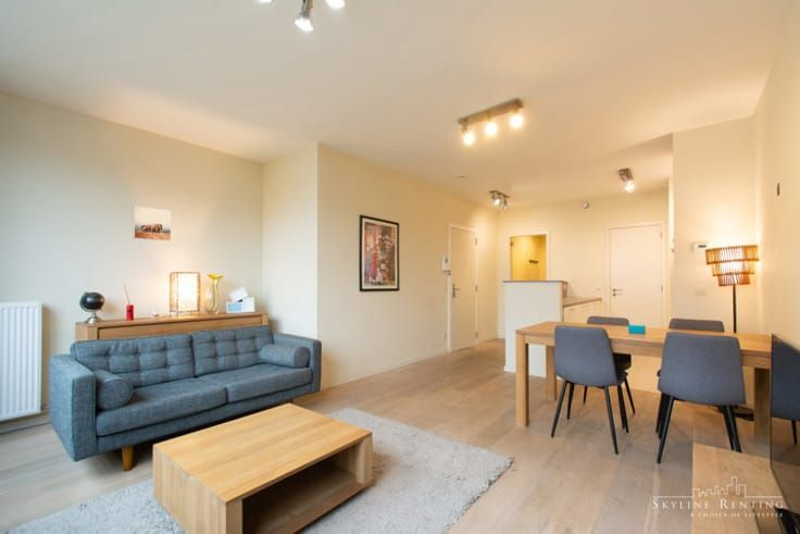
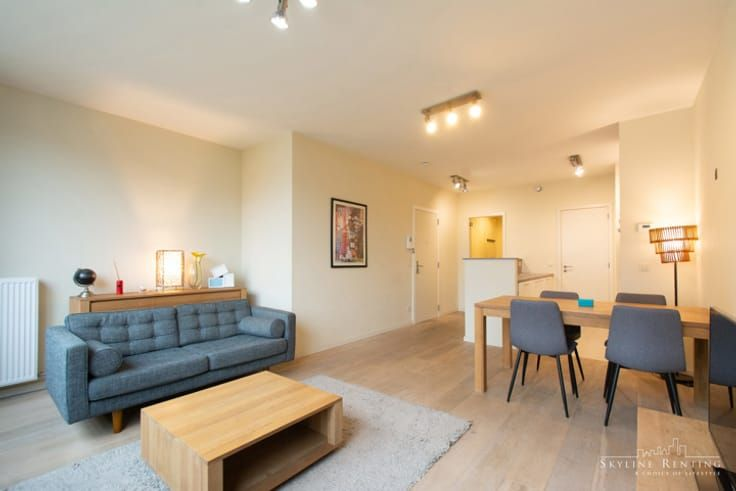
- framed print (152, 224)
